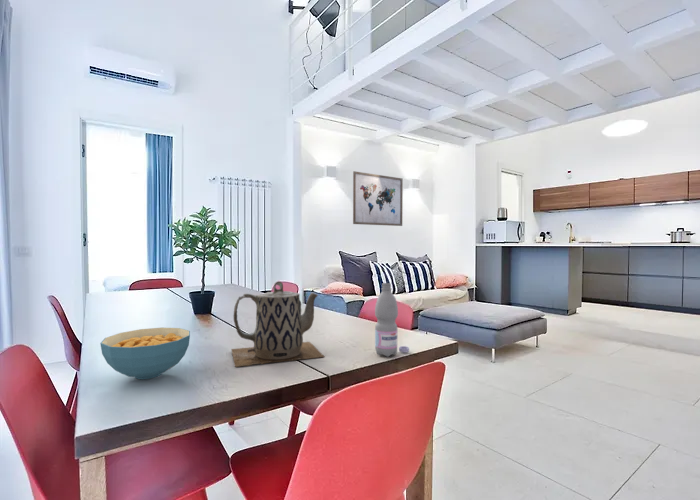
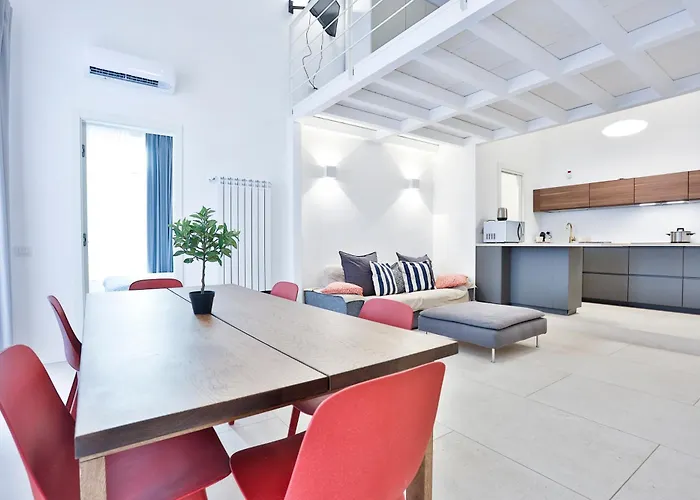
- teapot (276, 317)
- cereal bowl (148, 355)
- wall art (379, 200)
- water bottle (392, 318)
